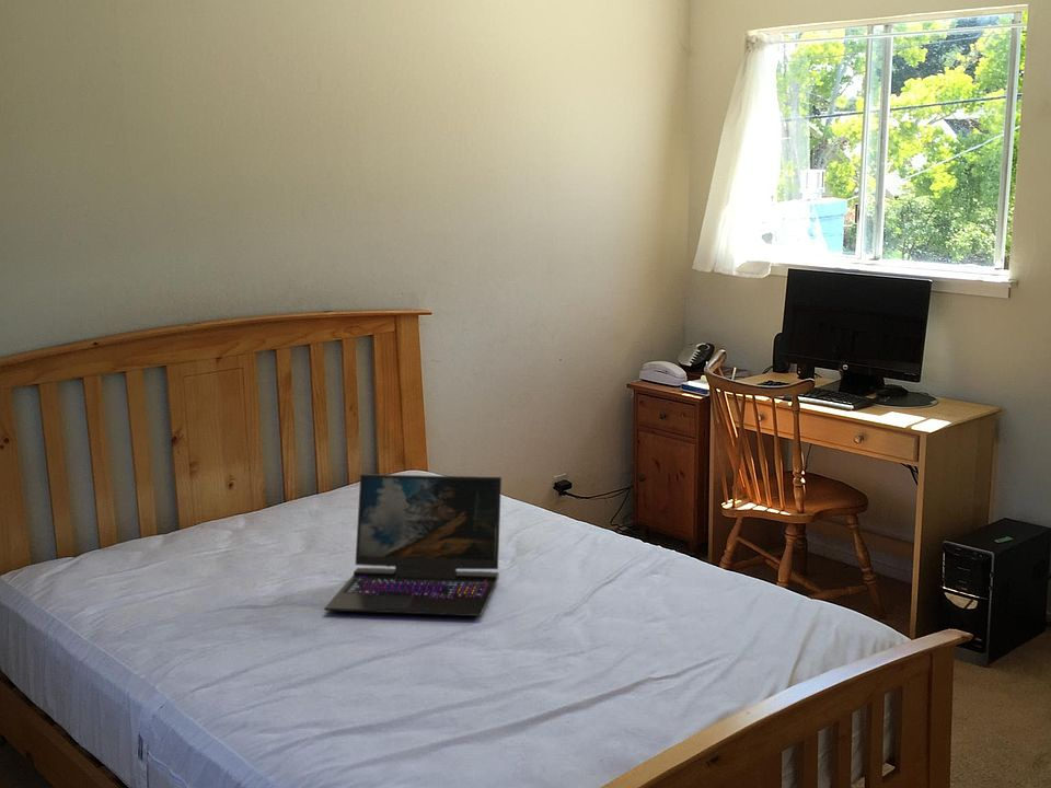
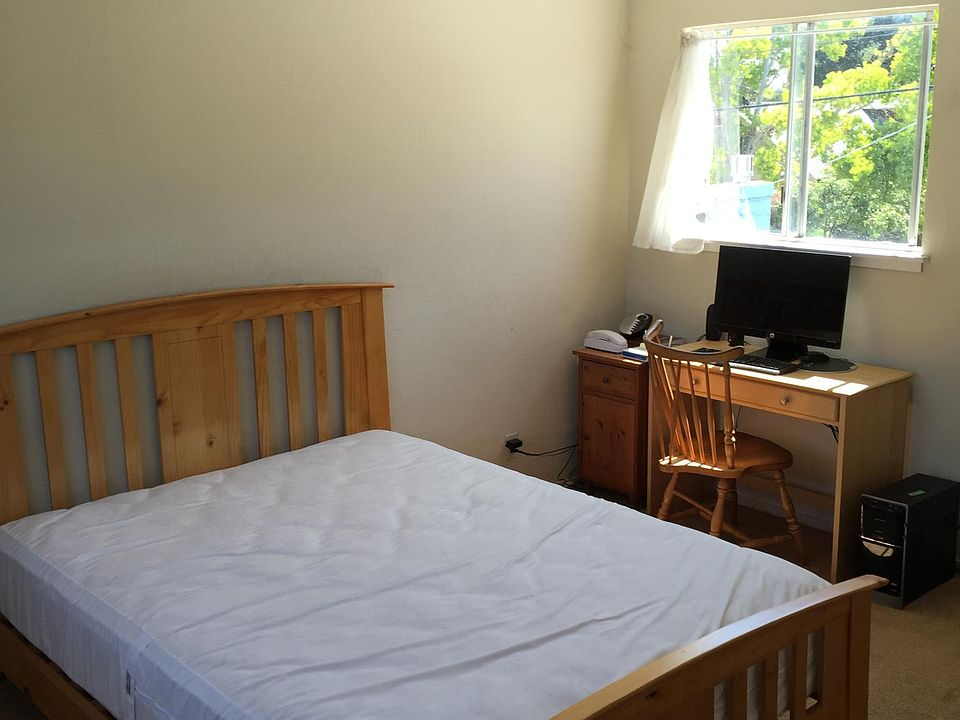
- laptop (417, 542)
